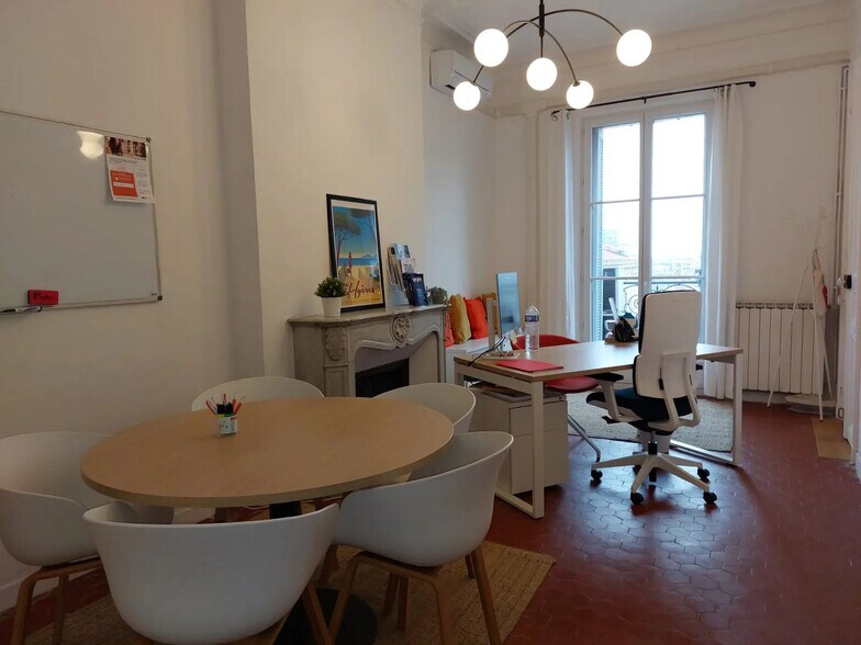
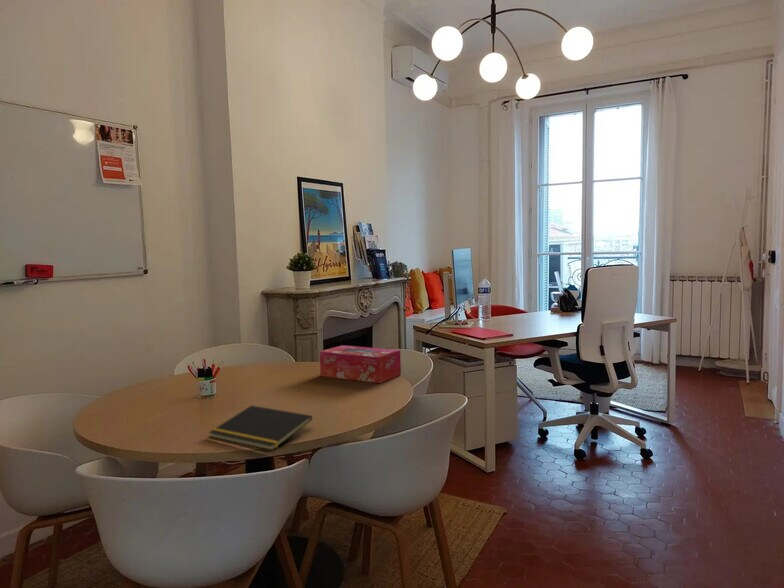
+ notepad (261, 426)
+ tissue box (360, 363)
